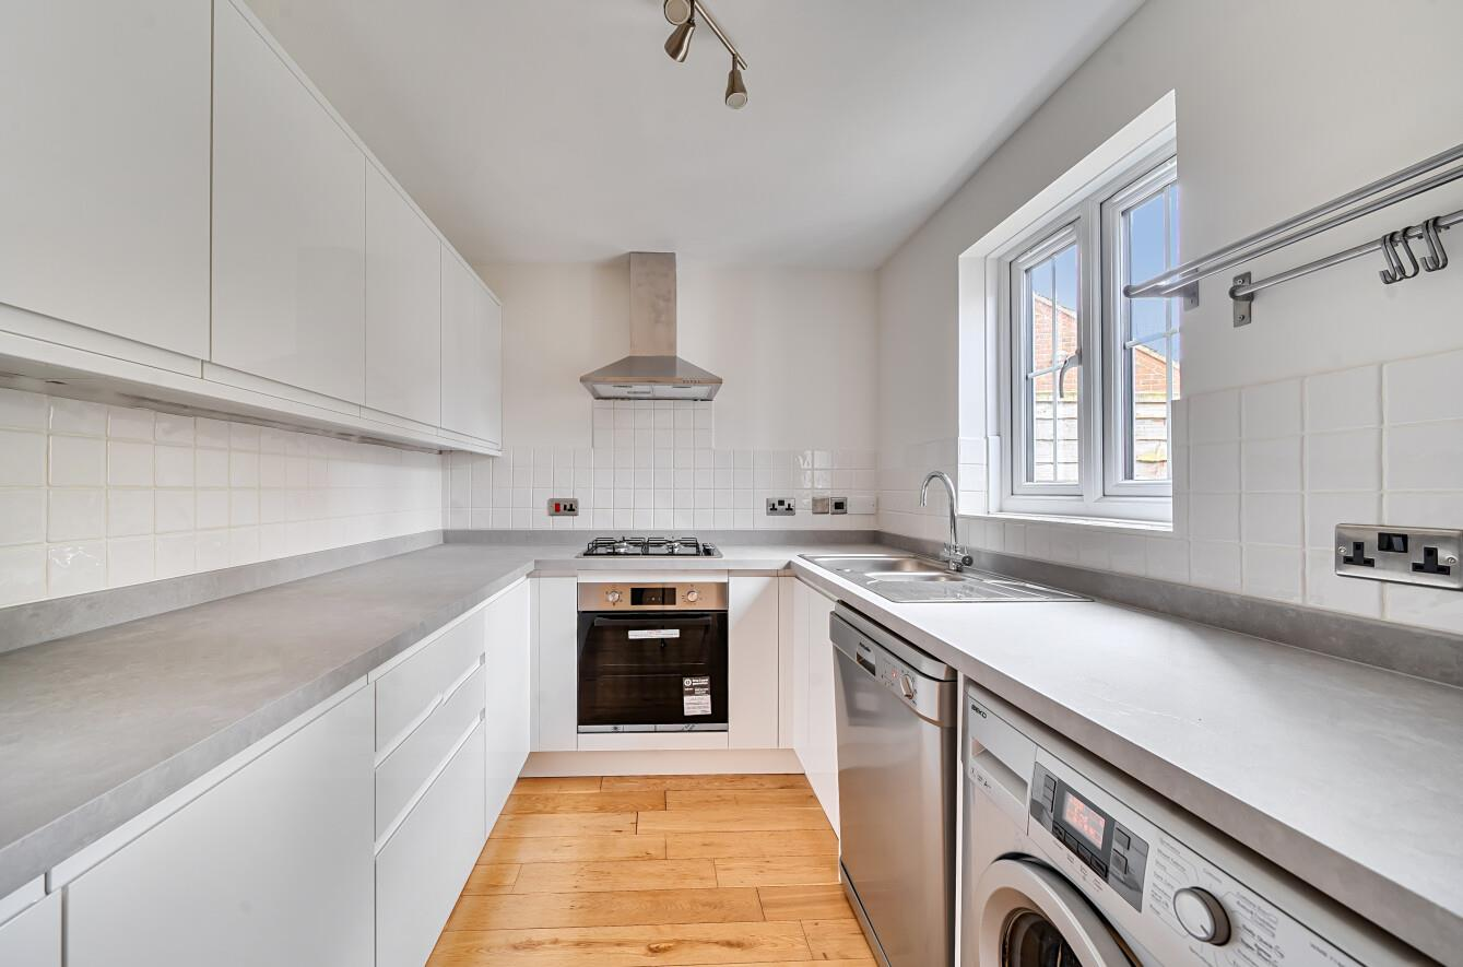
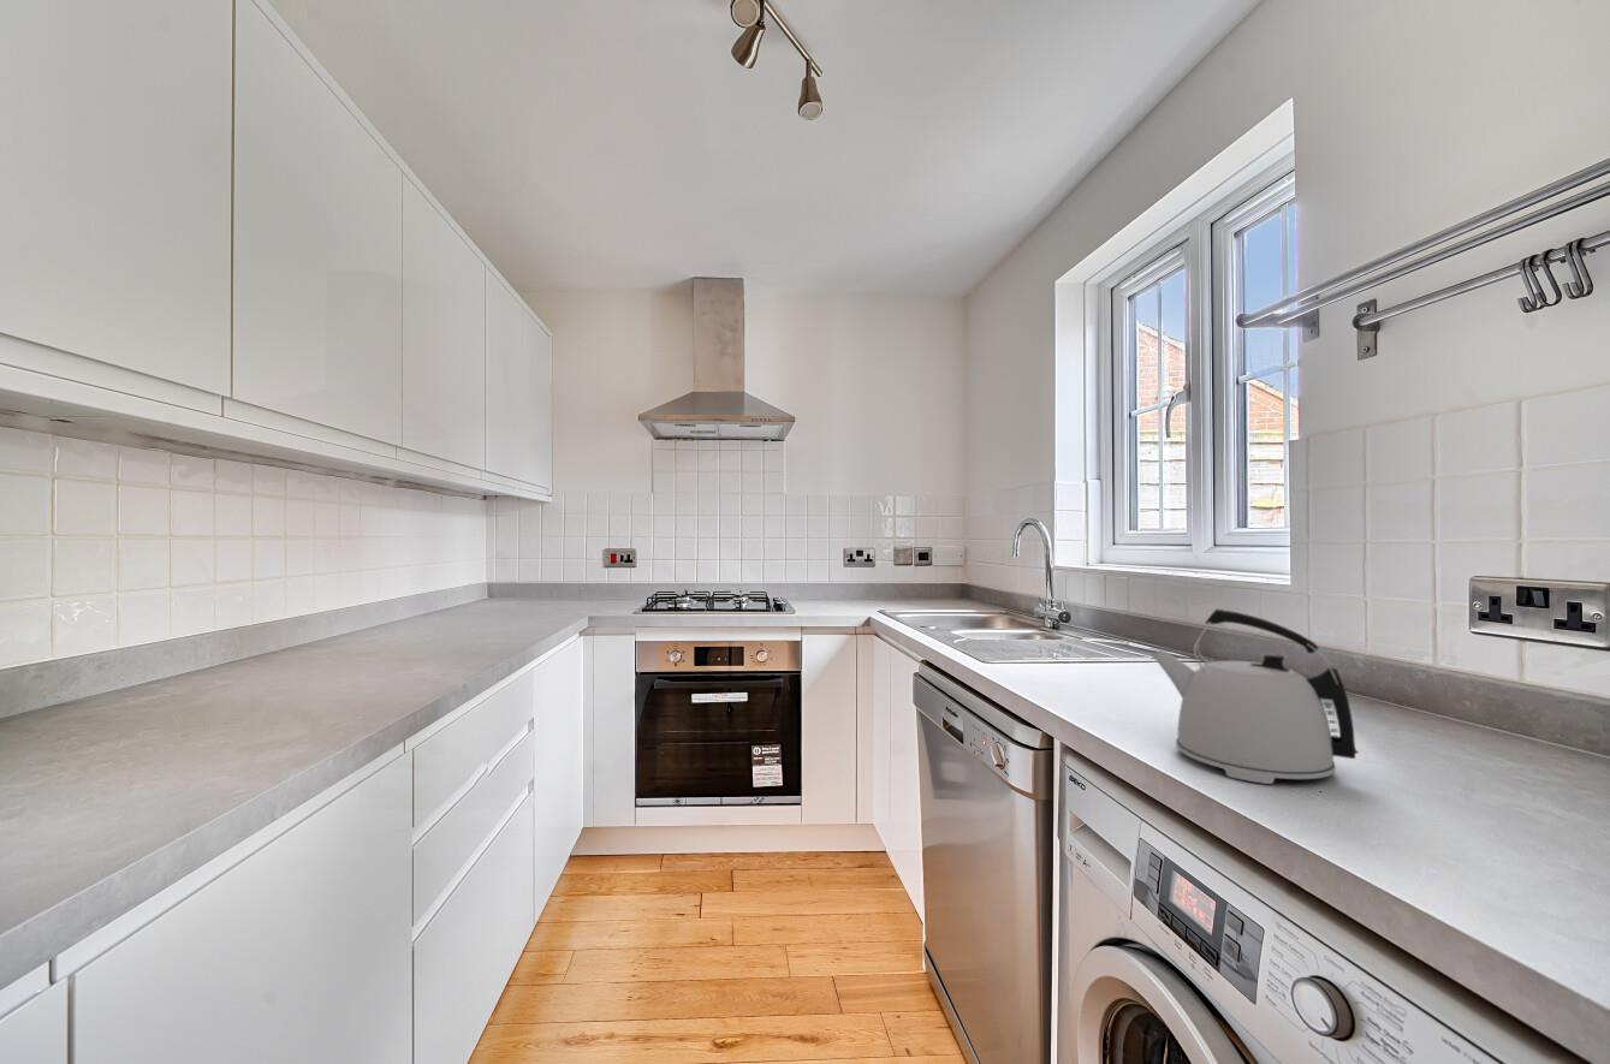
+ kettle (1246, 685)
